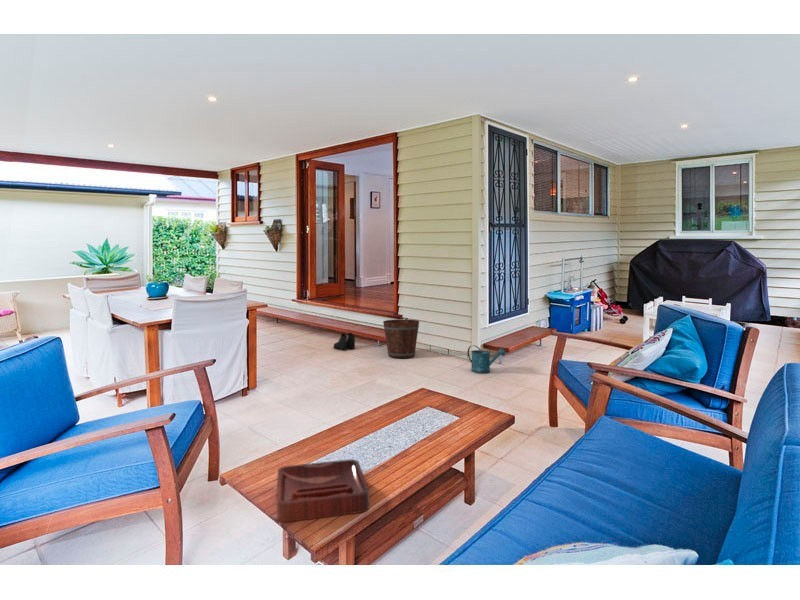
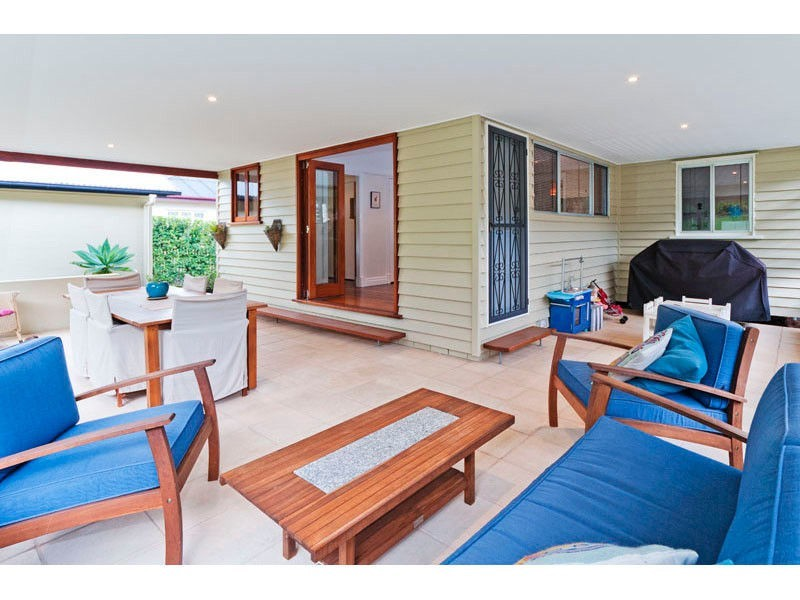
- watering can (486, 359)
- bucket (401, 337)
- boots (344, 340)
- decorative tray (321, 487)
